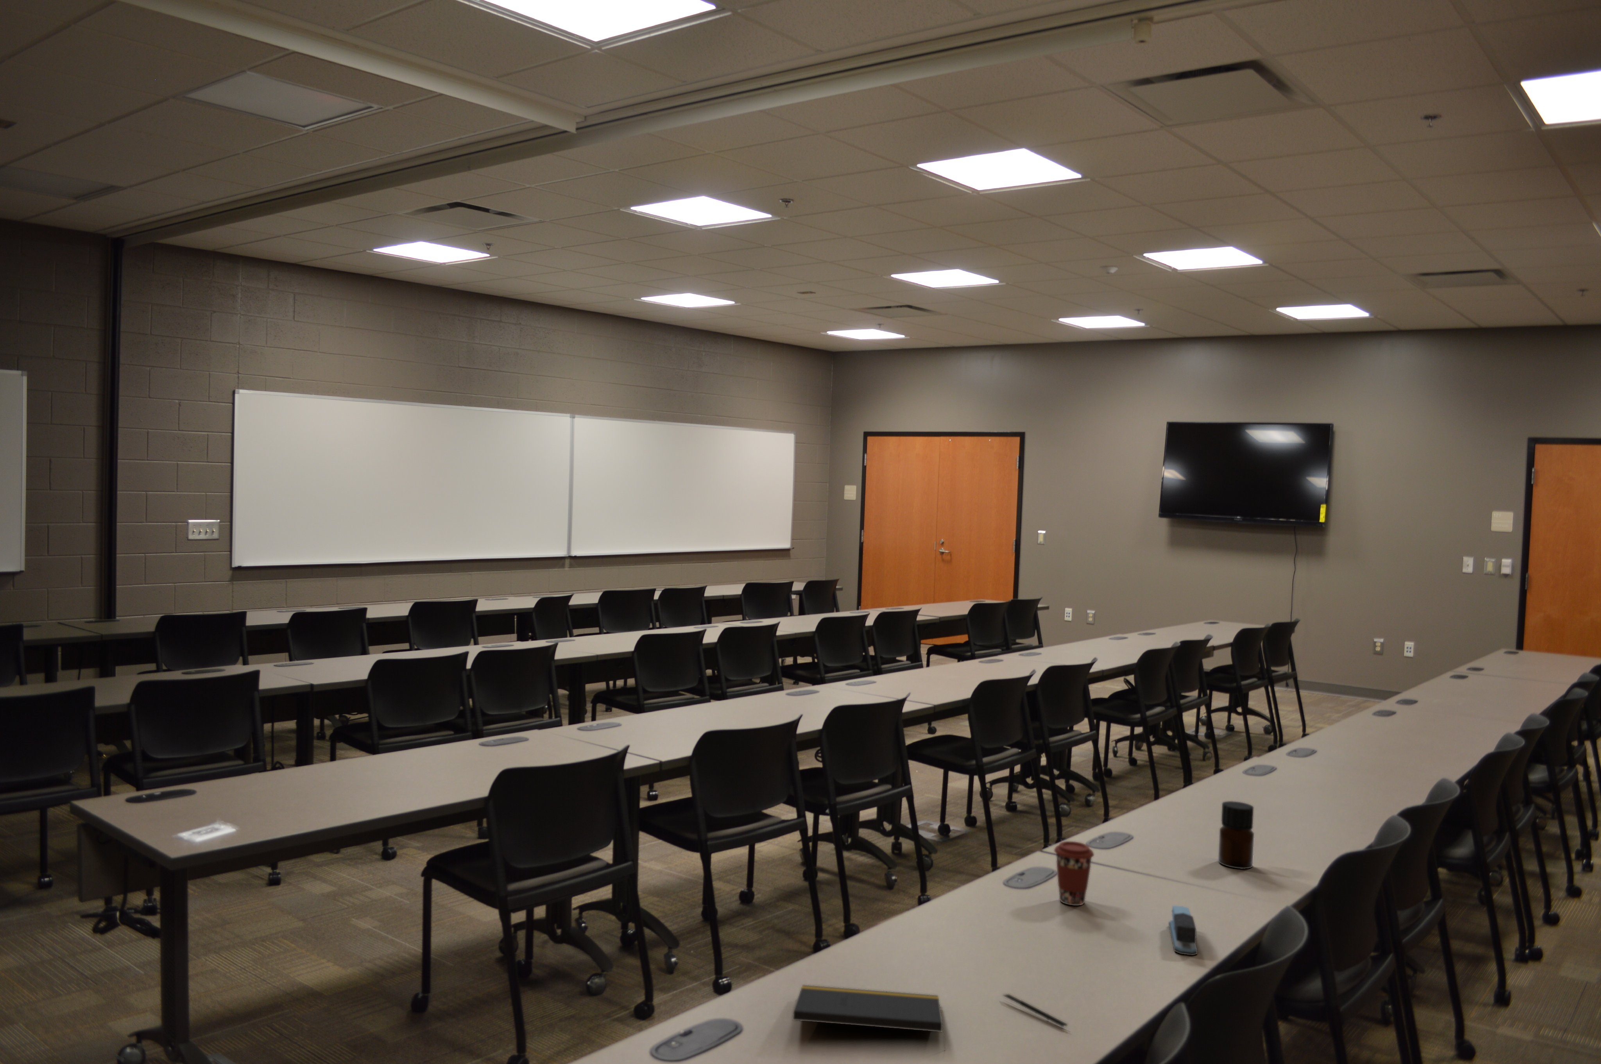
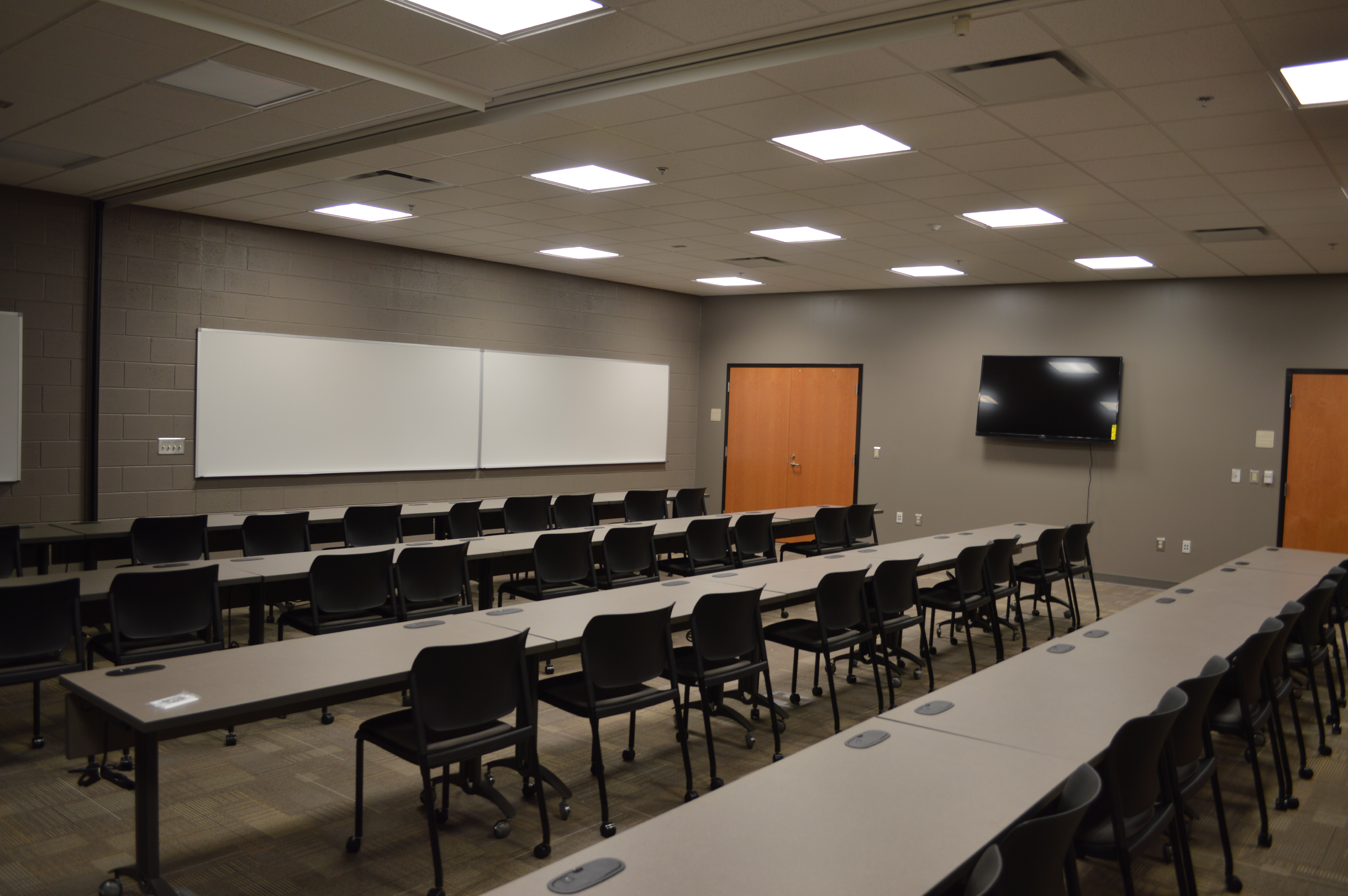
- coffee cup (1072, 873)
- pen (1033, 1009)
- stapler (1183, 926)
- notepad (868, 1007)
- bottle (1236, 835)
